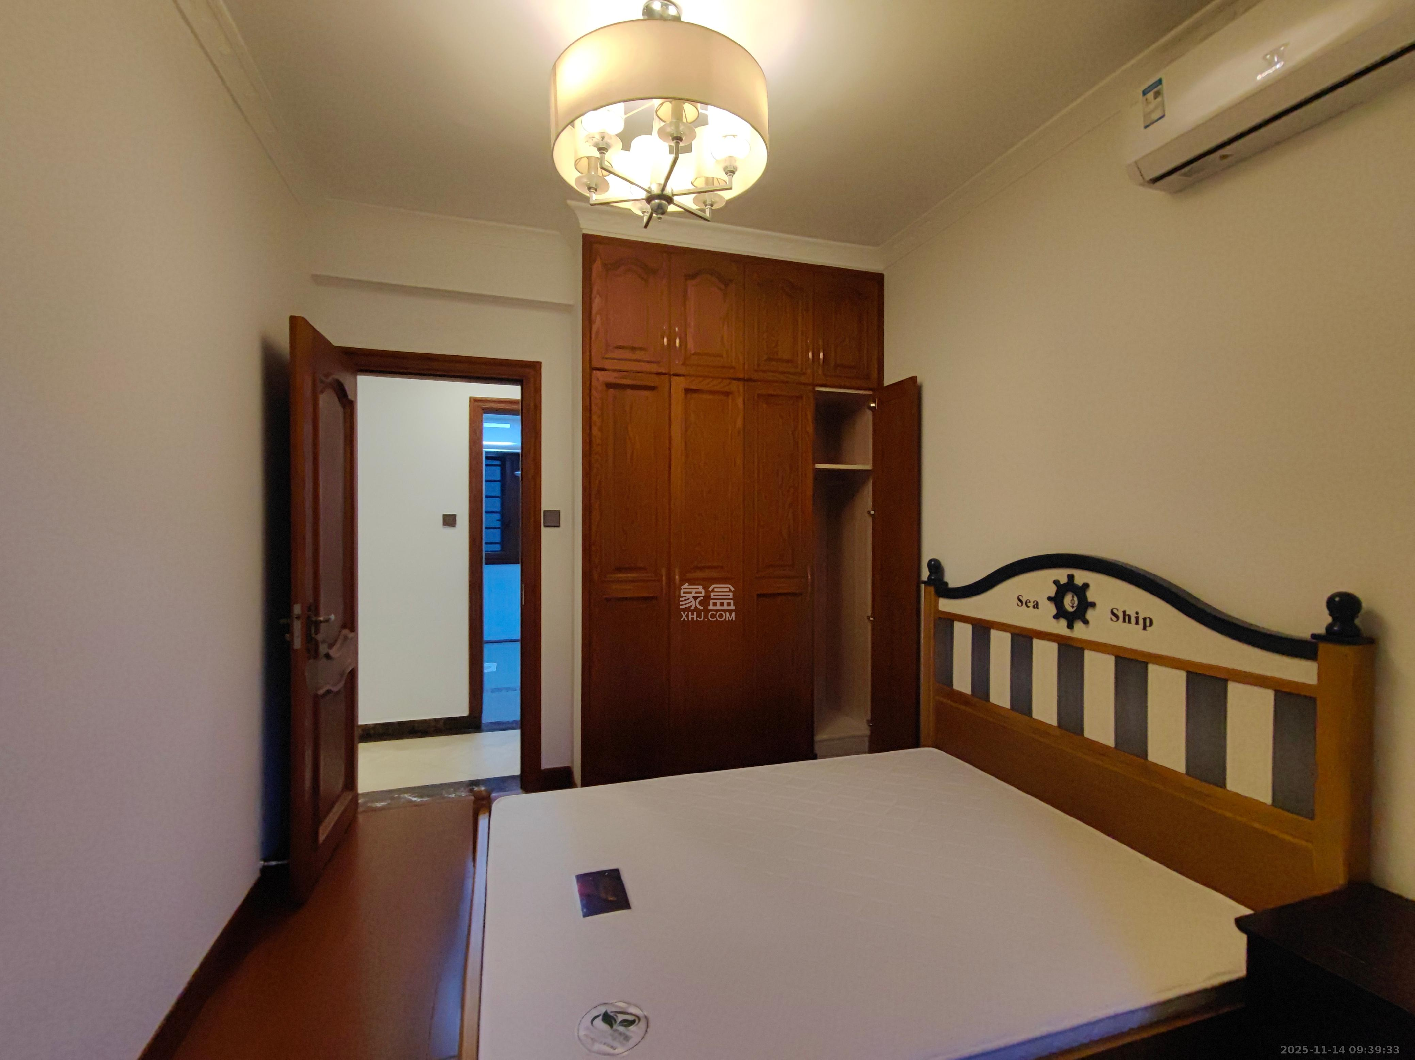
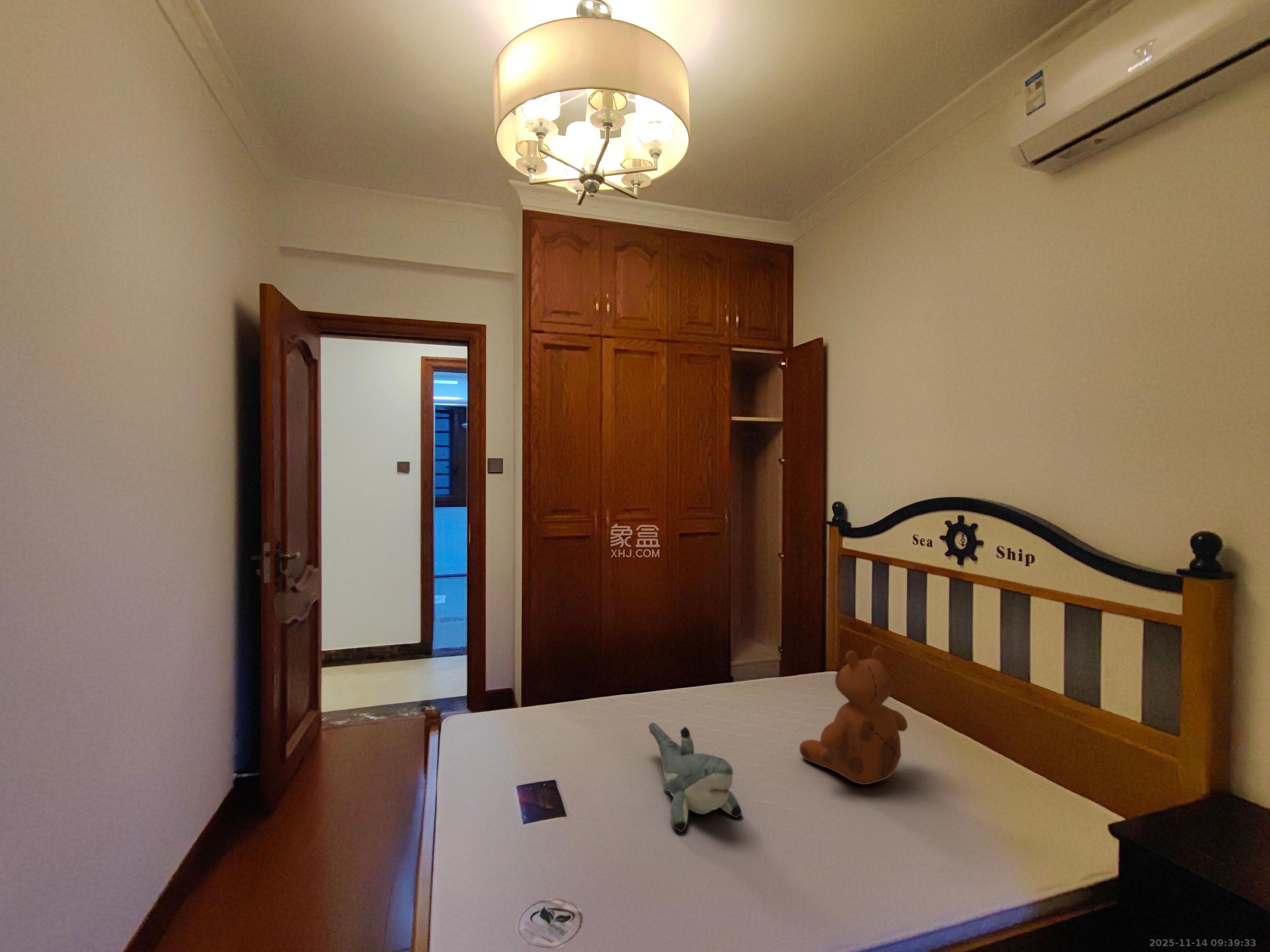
+ shark plush (693, 760)
+ teddy bear (850, 707)
